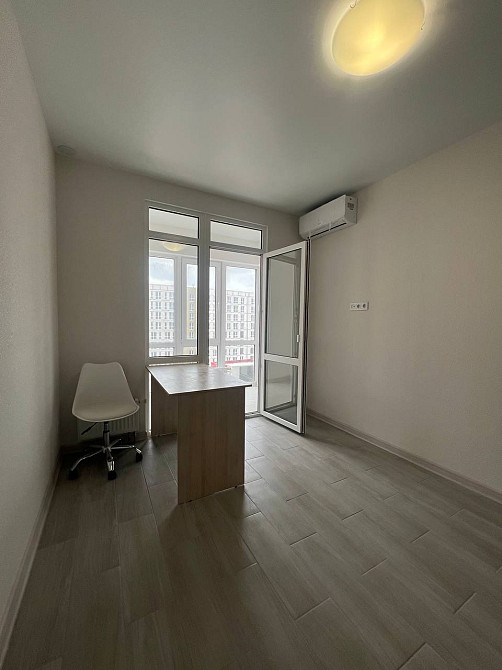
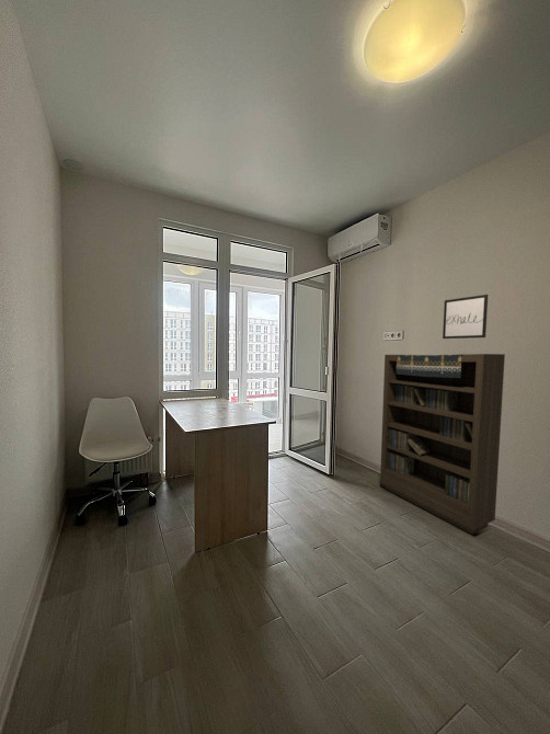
+ bookcase (433, 429)
+ wall art (463, 318)
